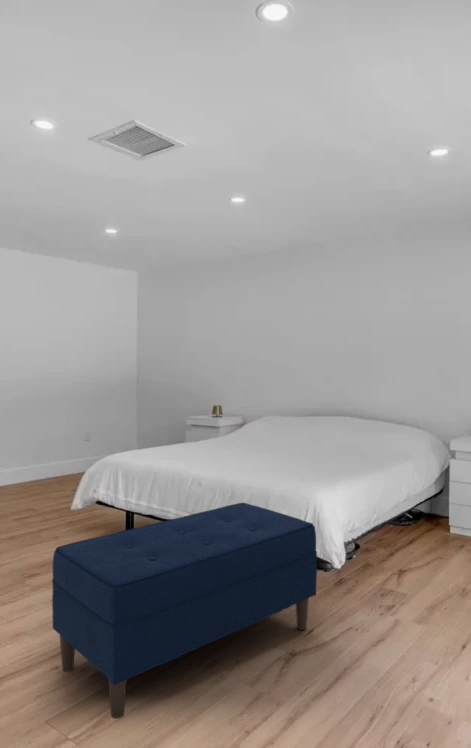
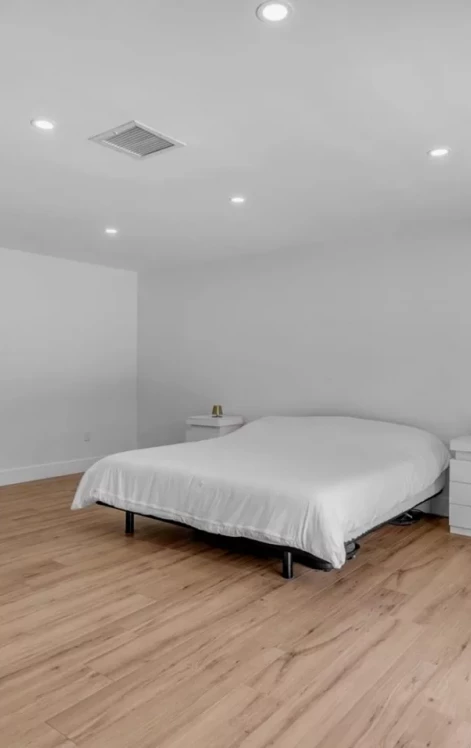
- bench (193, 590)
